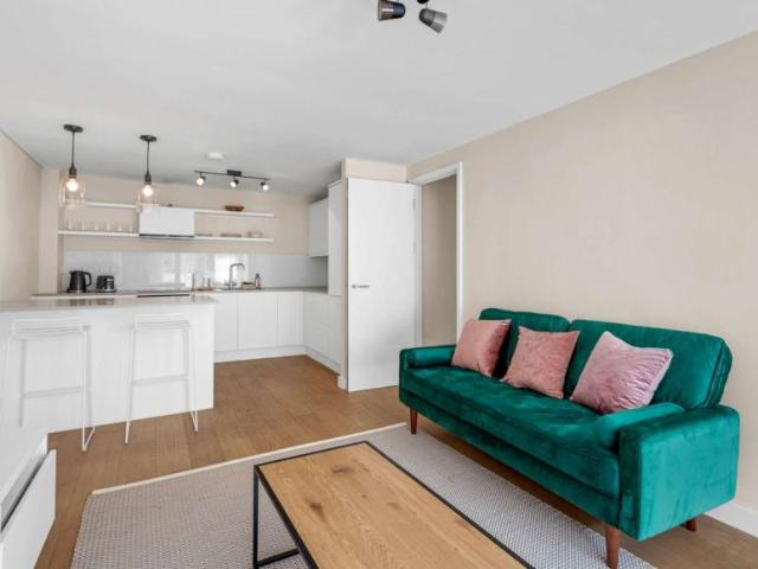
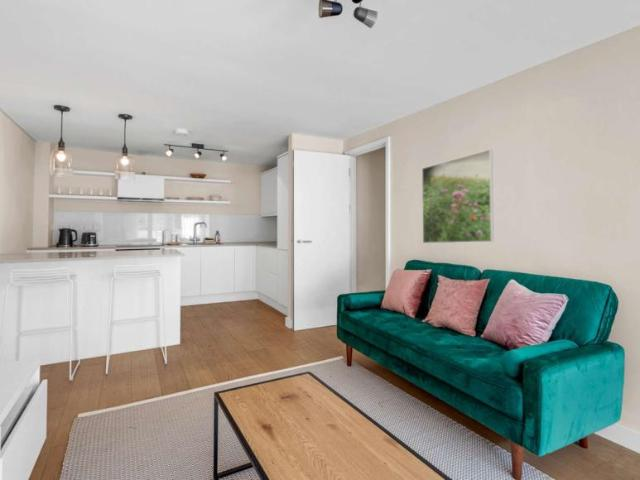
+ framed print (454, 201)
